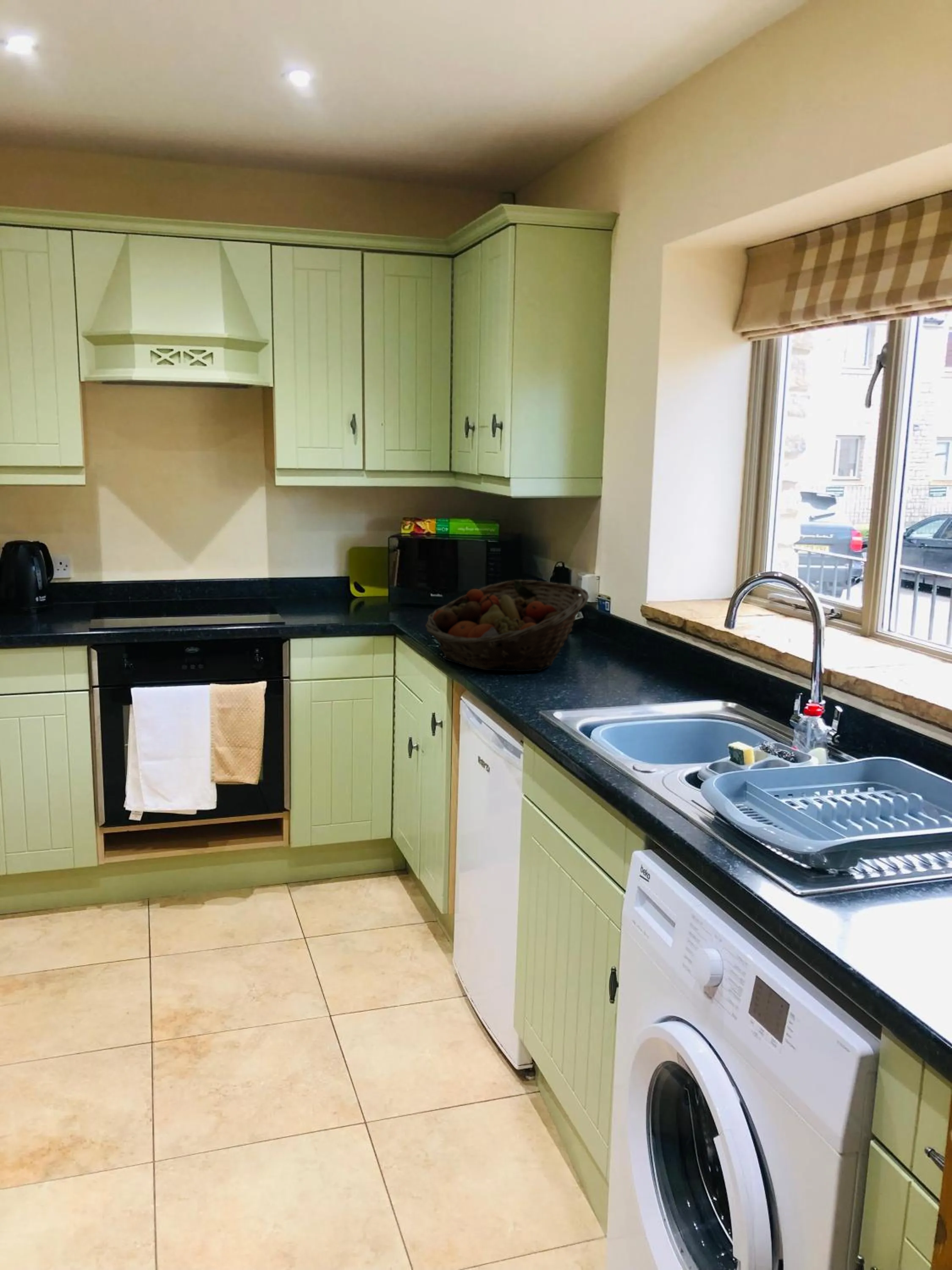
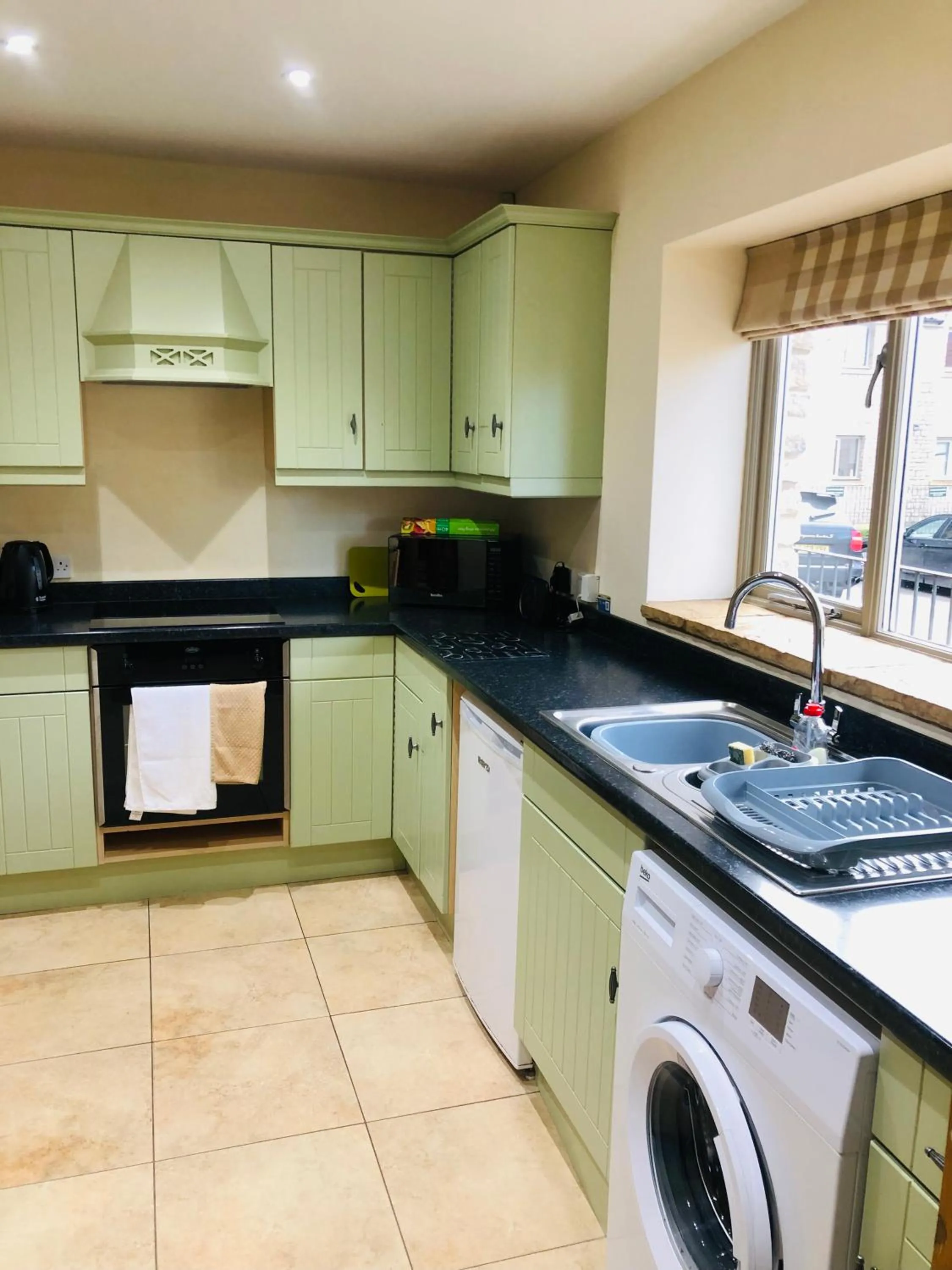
- fruit basket (506, 623)
